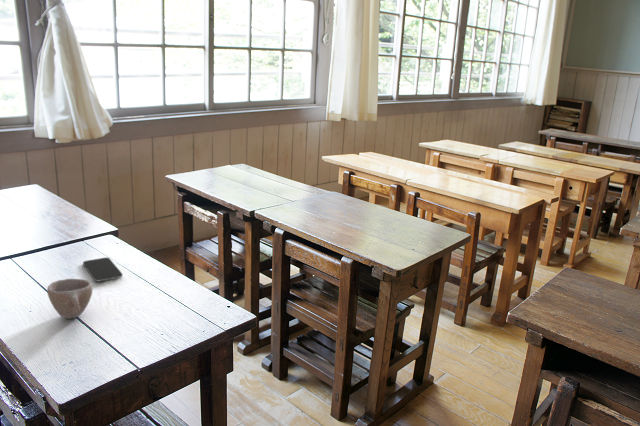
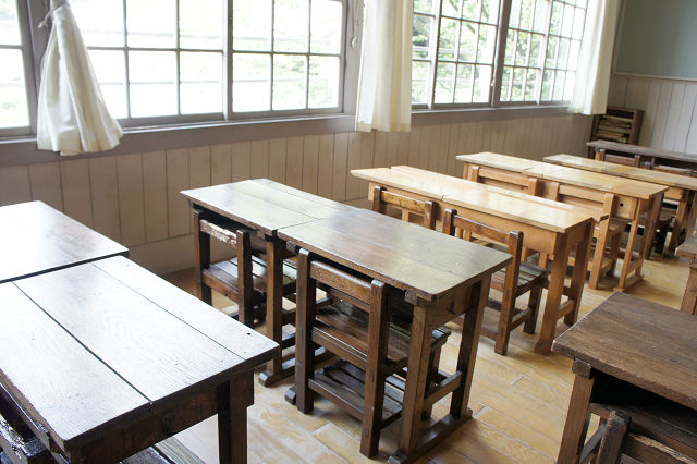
- smartphone (102, 268)
- cup (73, 301)
